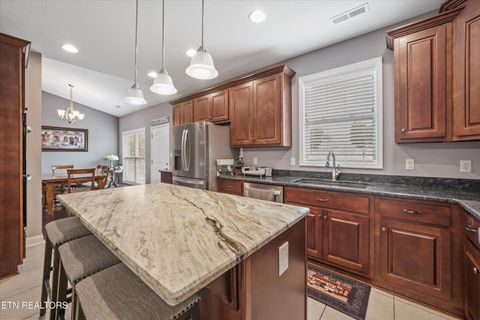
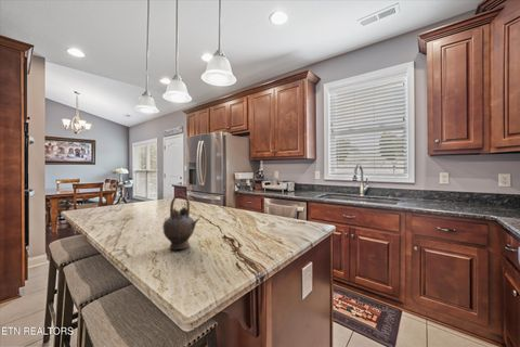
+ teapot (182, 221)
